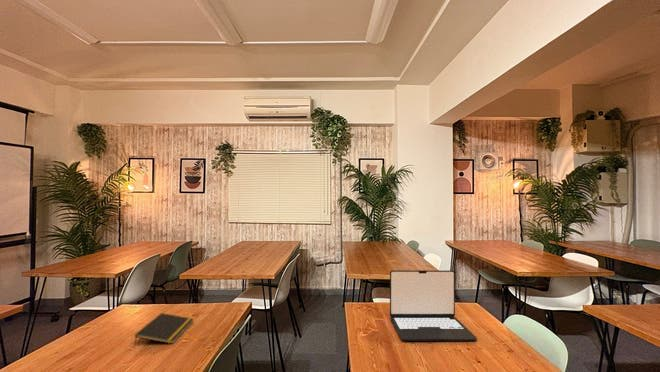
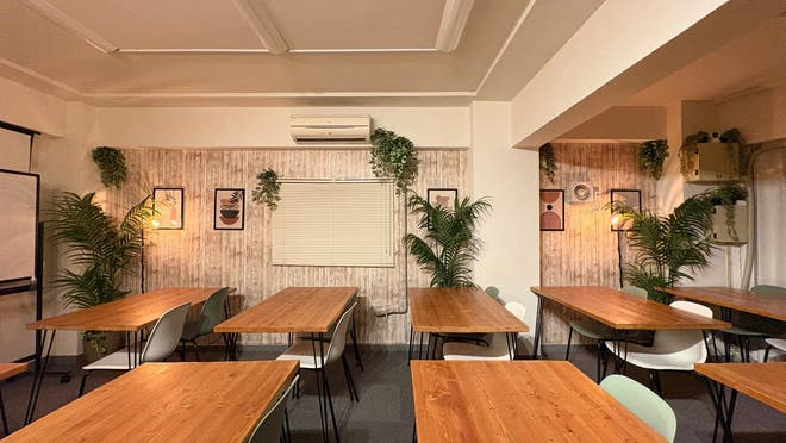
- laptop (430, 302)
- notepad (166, 327)
